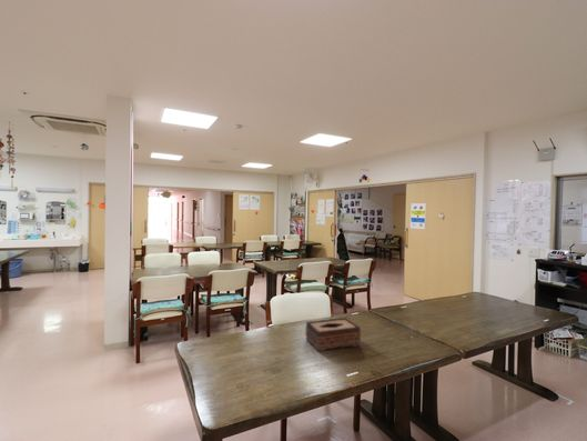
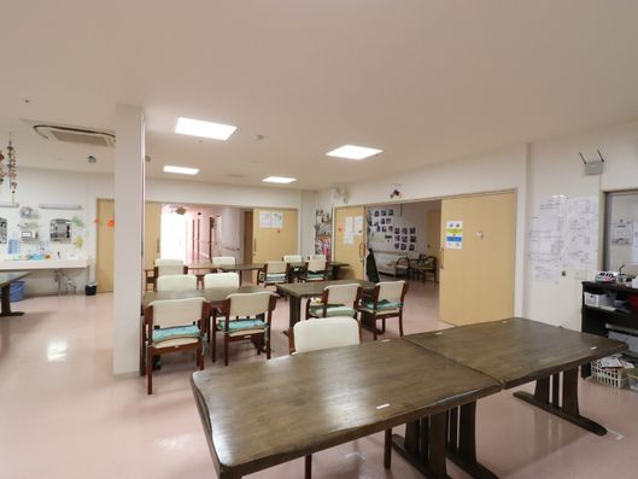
- tissue box (332, 333)
